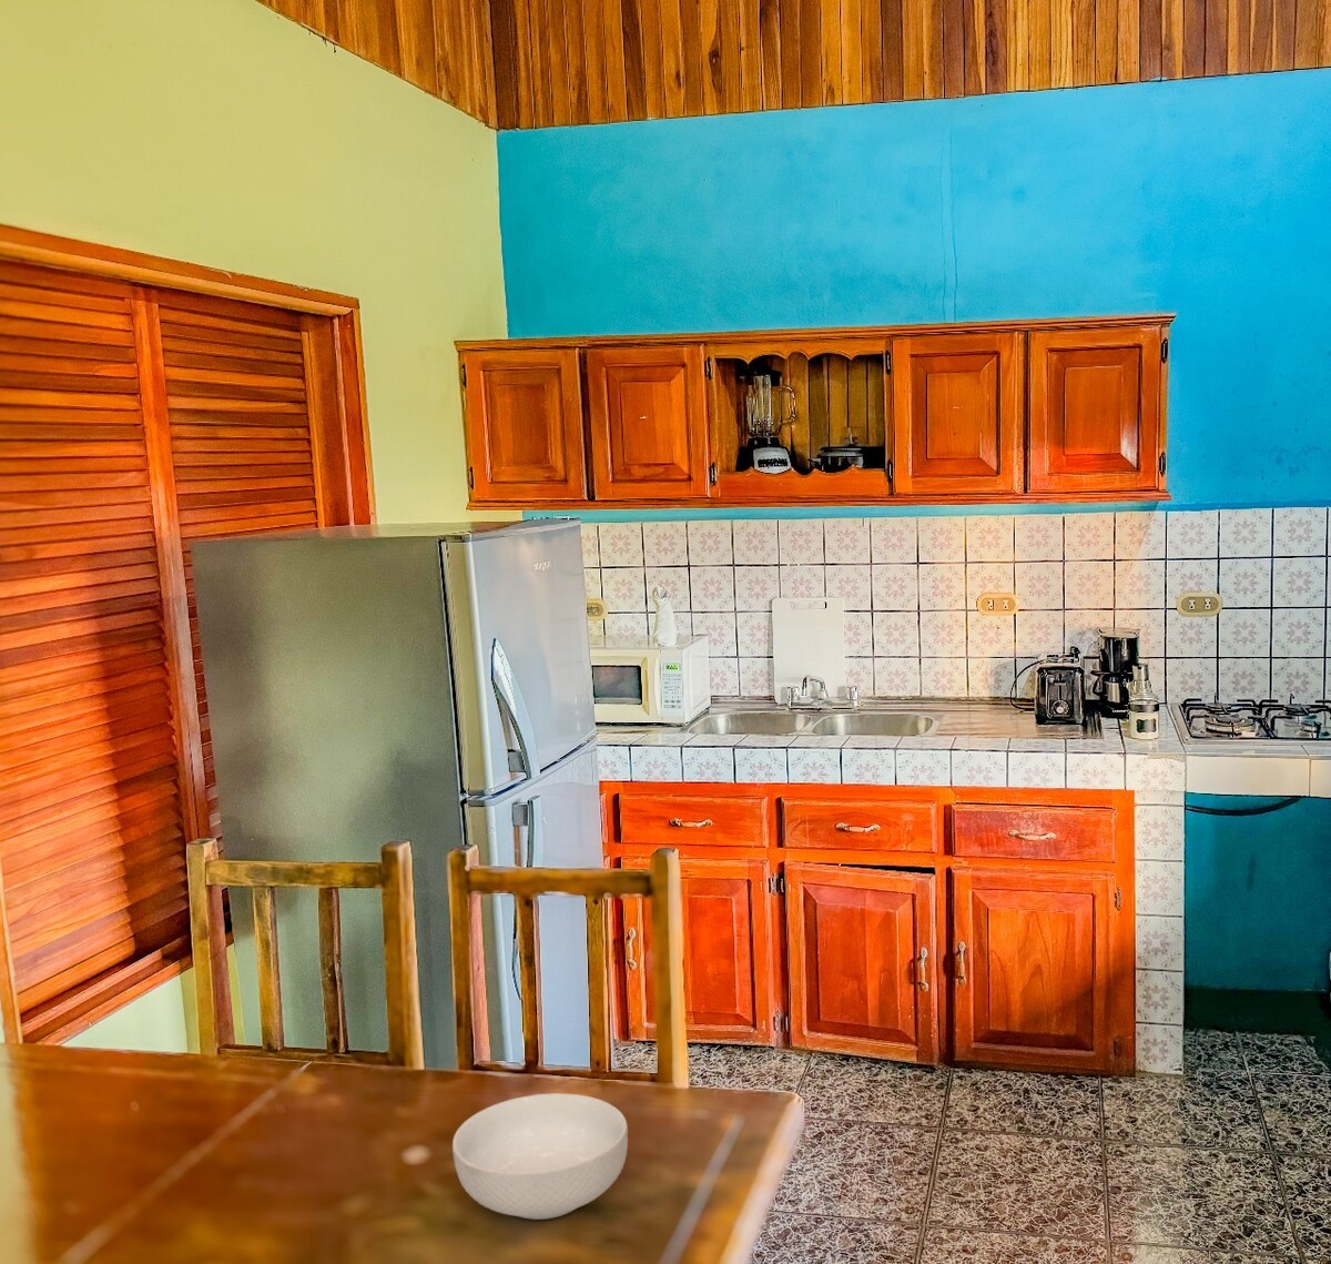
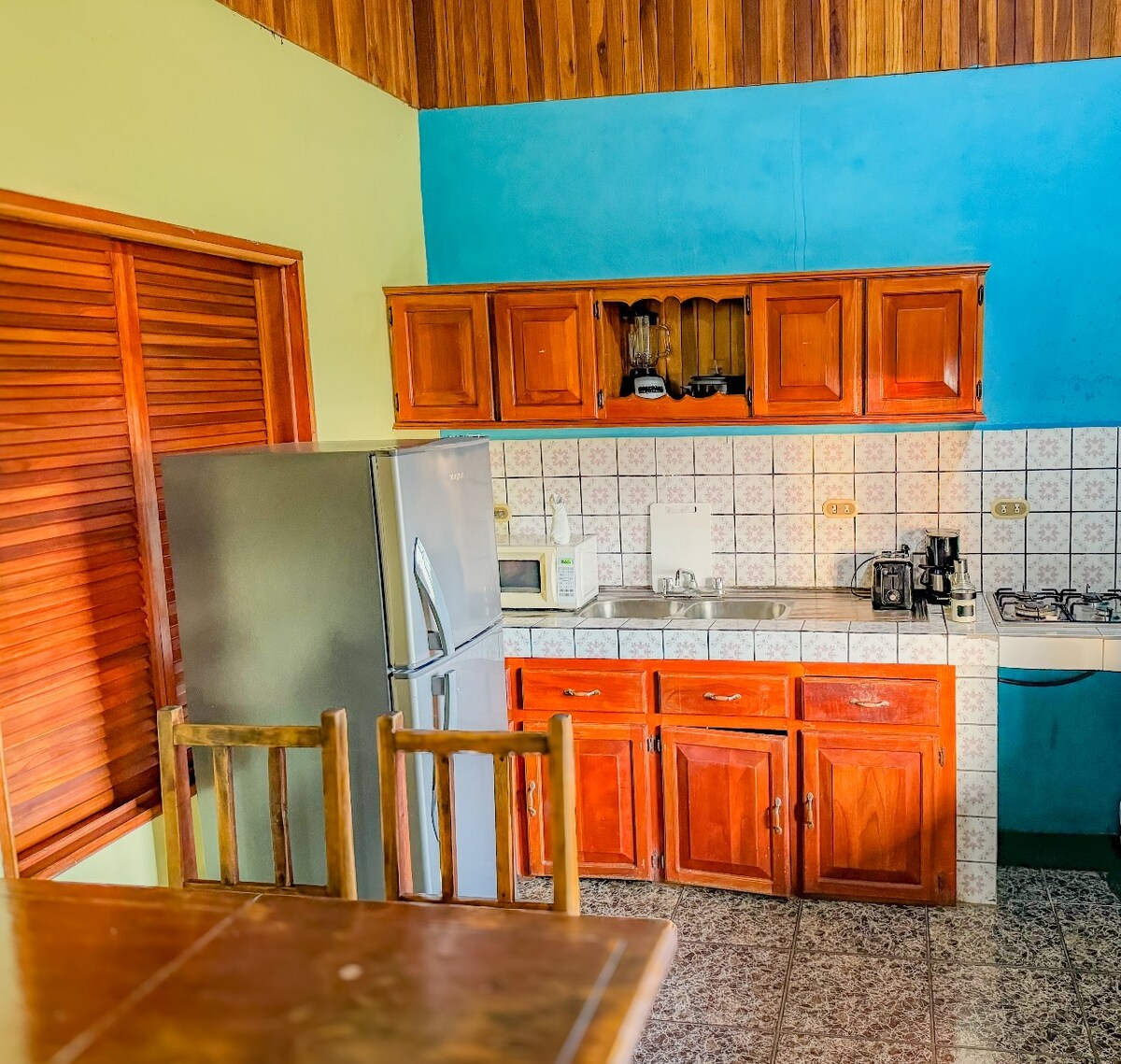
- cereal bowl (541, 1163)
